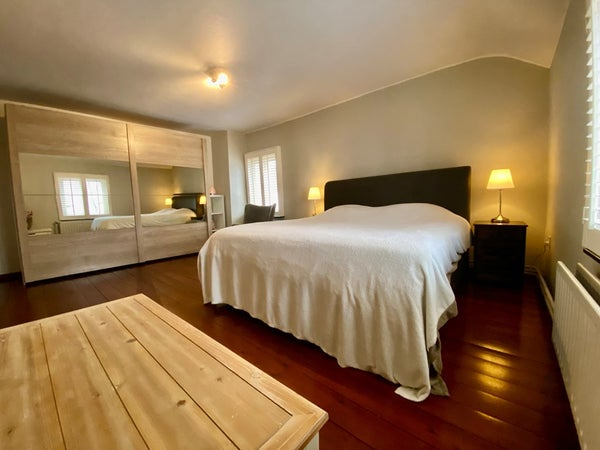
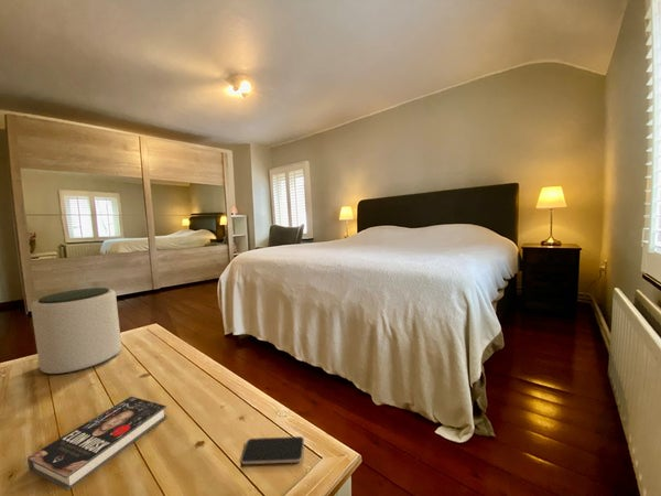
+ plant pot (79, 326)
+ smartphone (273, 450)
+ book (105, 434)
